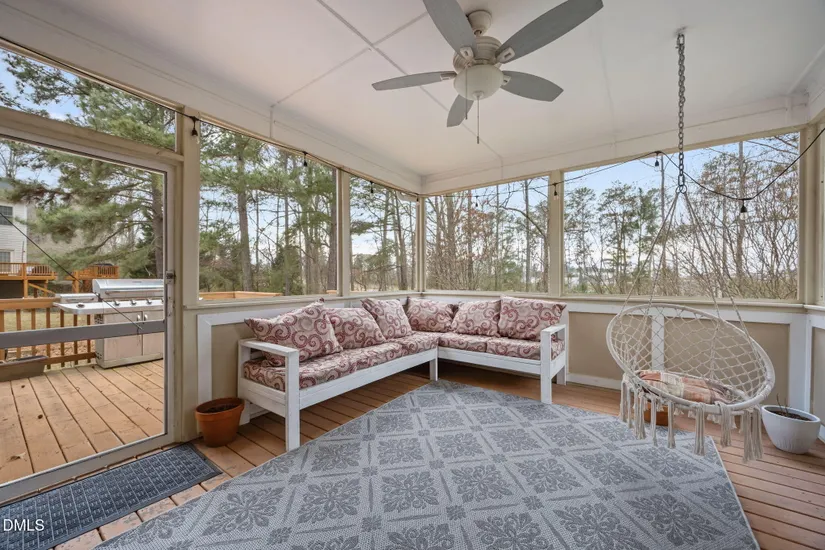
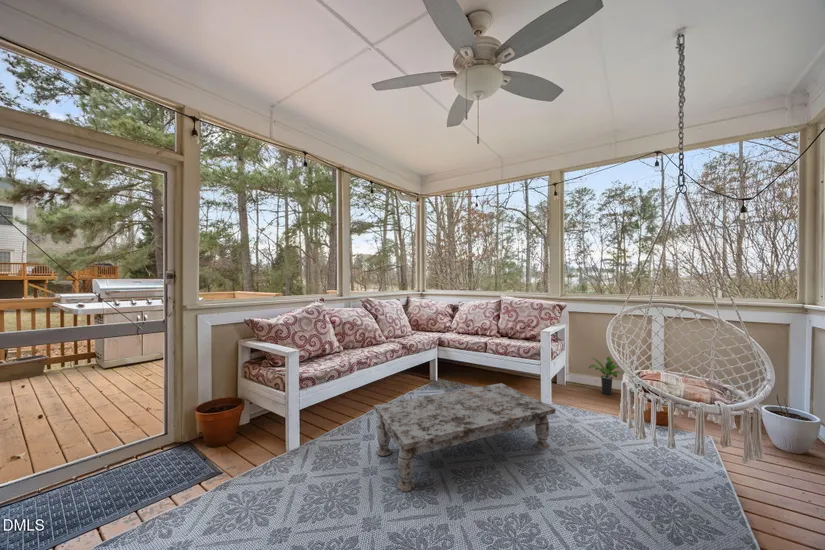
+ potted plant (606, 375)
+ coffee table (464, 427)
